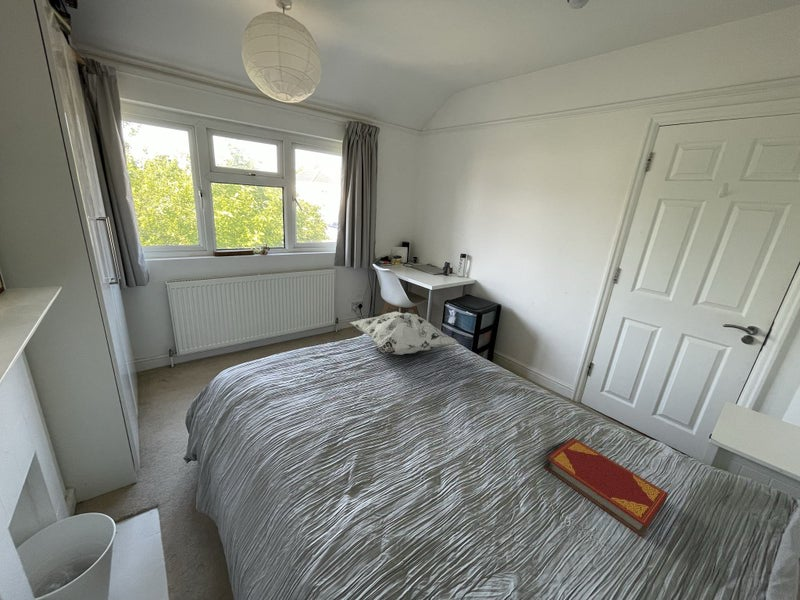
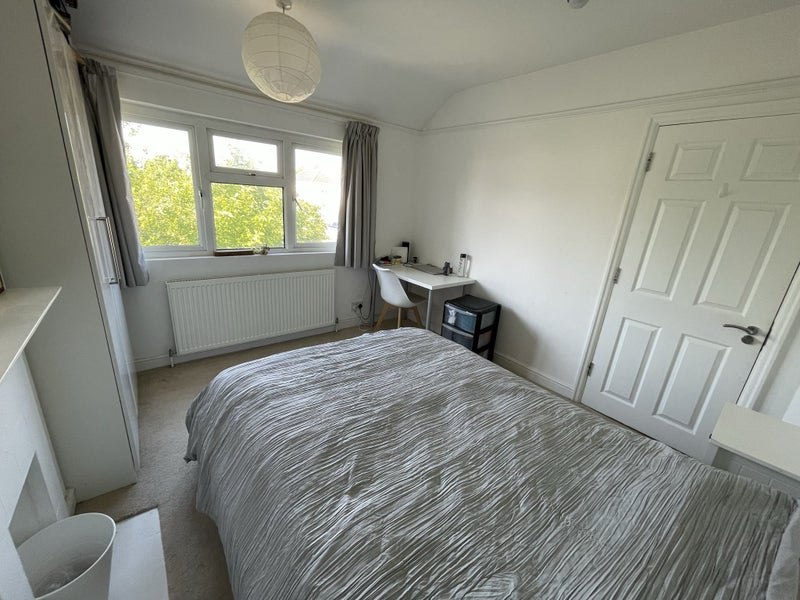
- decorative pillow (401, 332)
- hardback book (602, 479)
